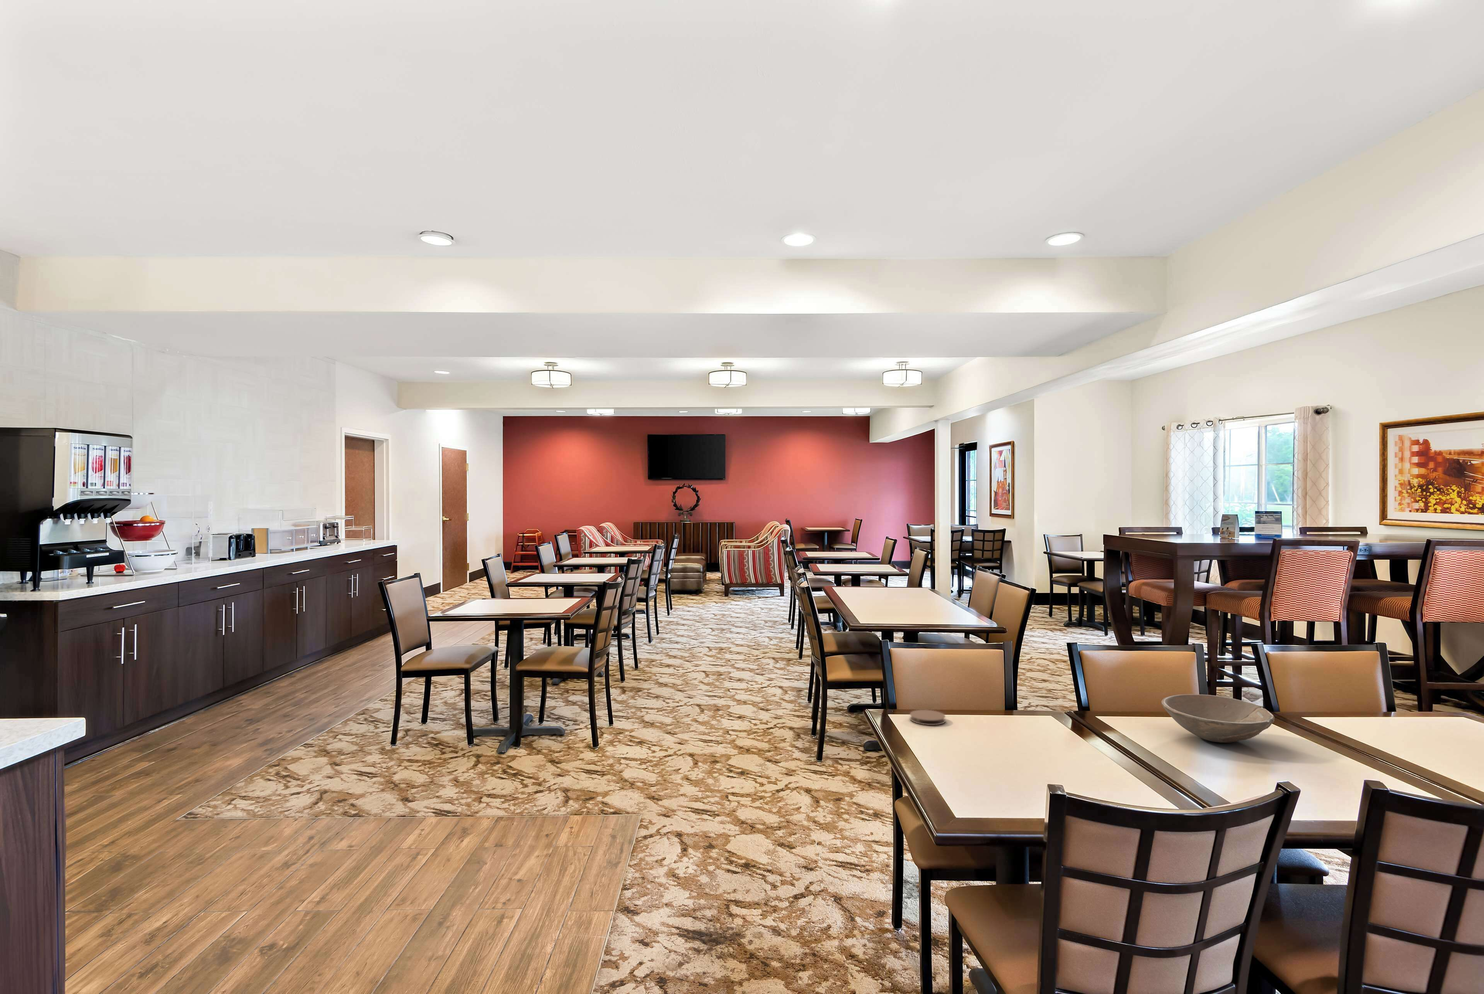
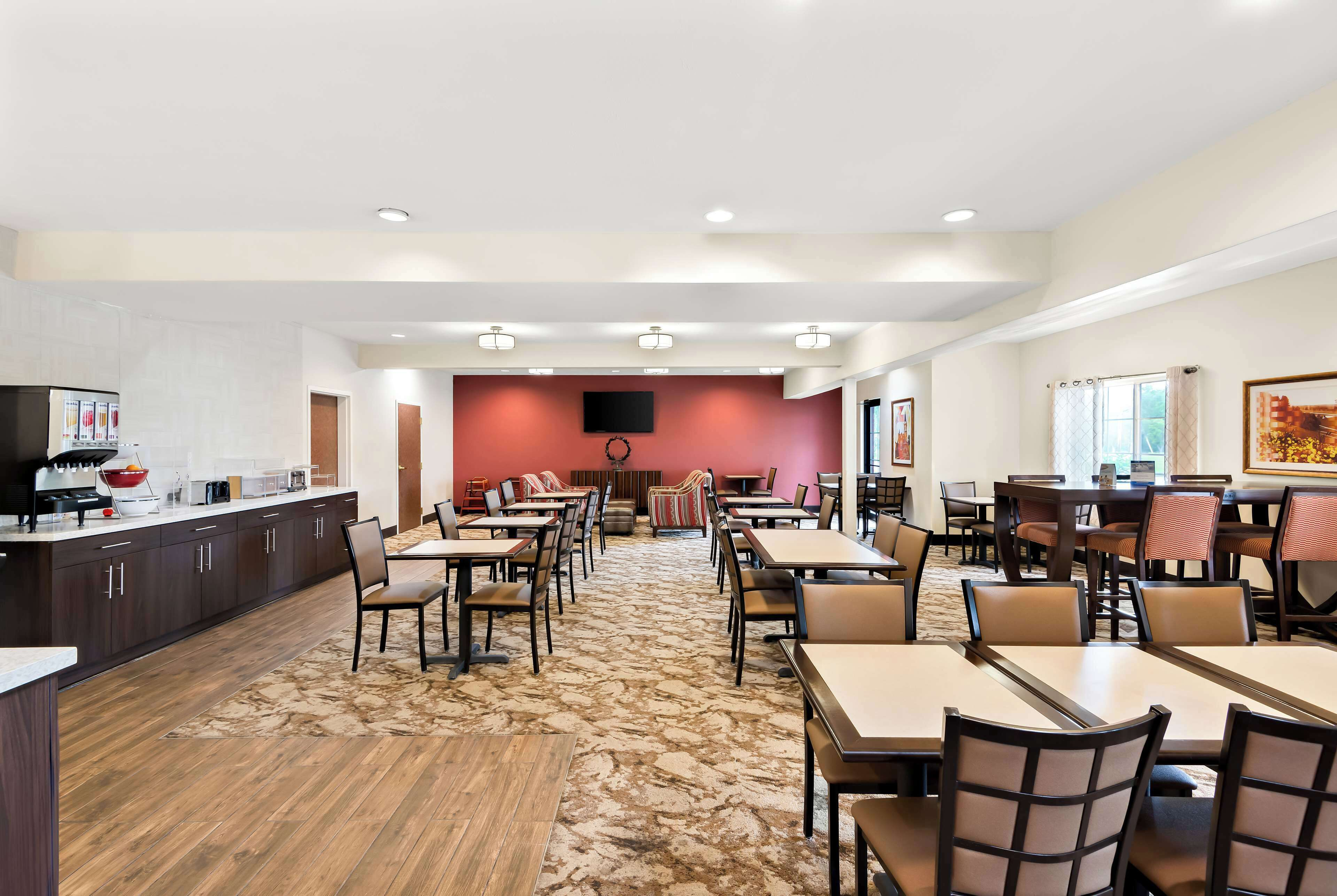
- coaster (927, 717)
- bowl (1215, 722)
